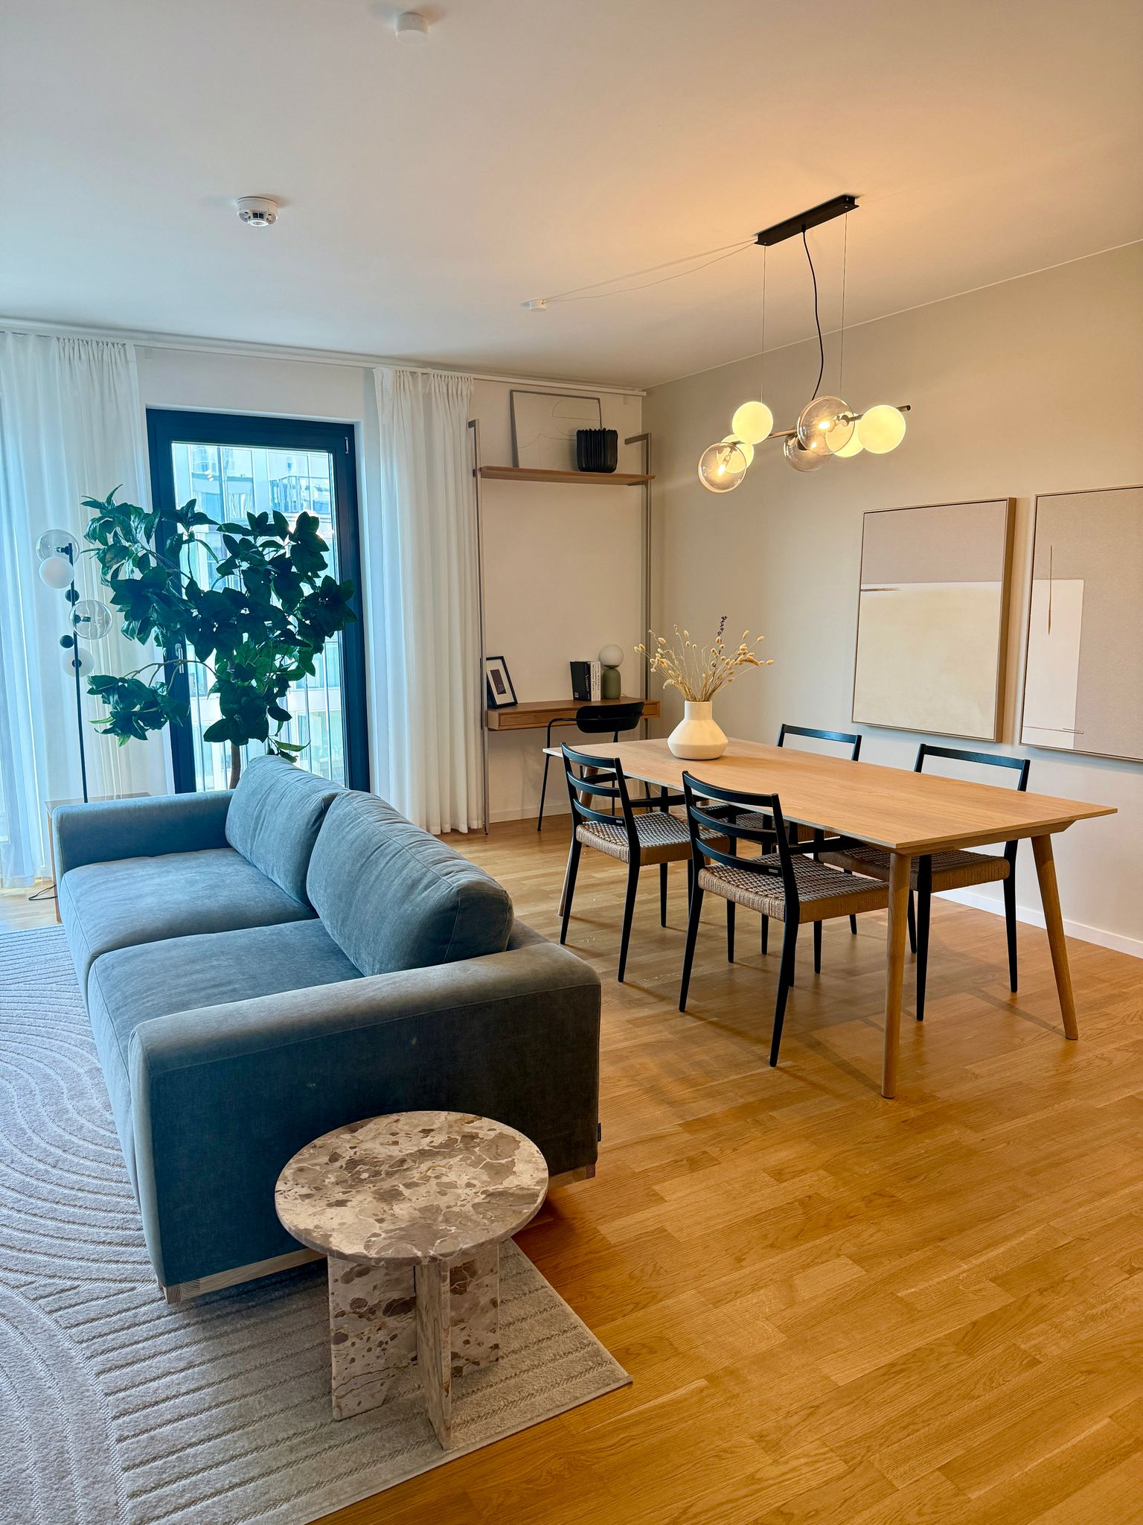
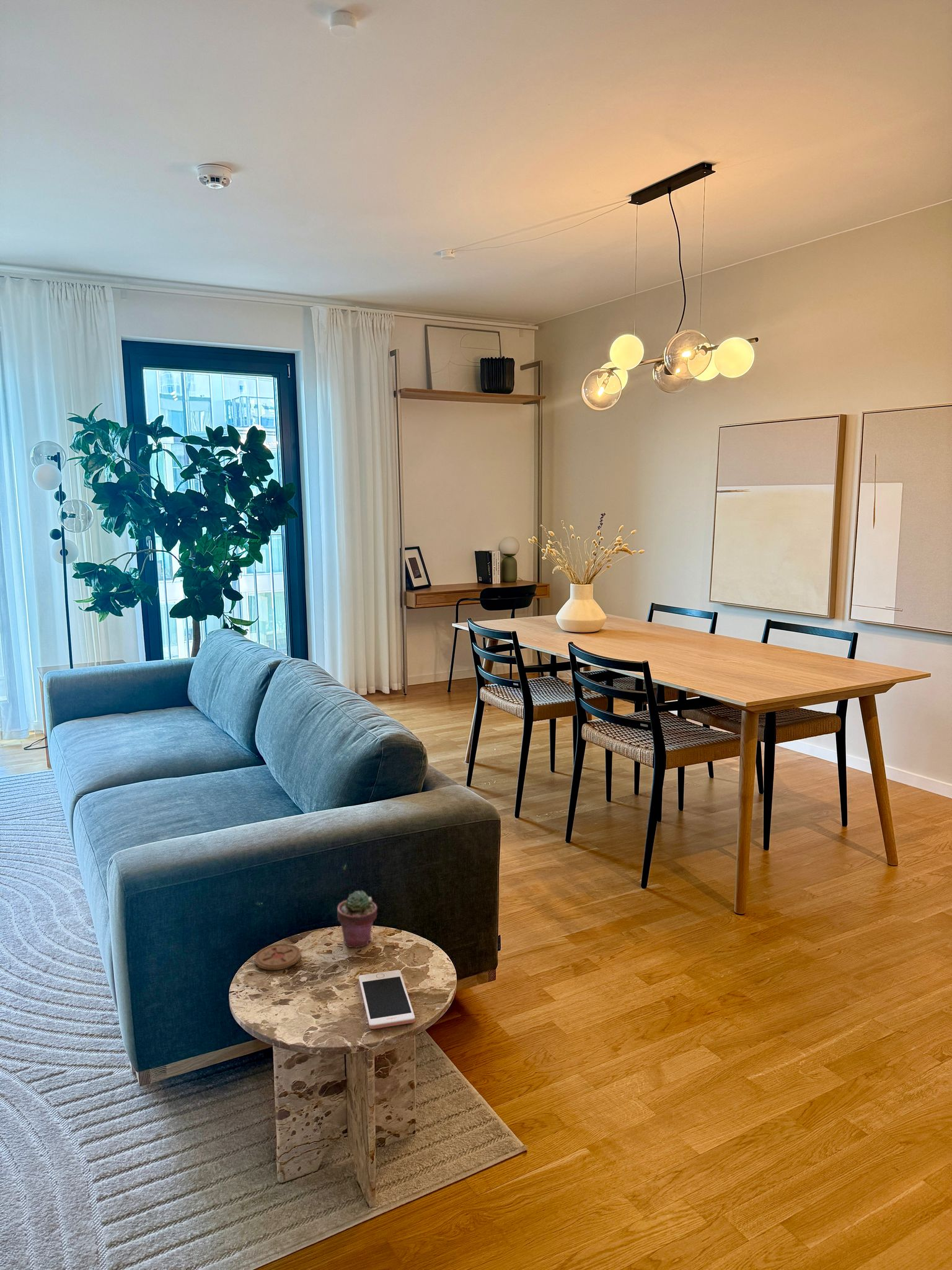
+ cell phone (386, 998)
+ potted succulent (357, 917)
+ coaster (278, 956)
